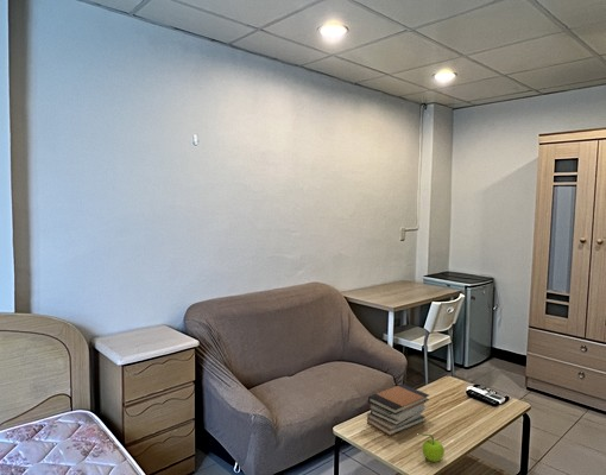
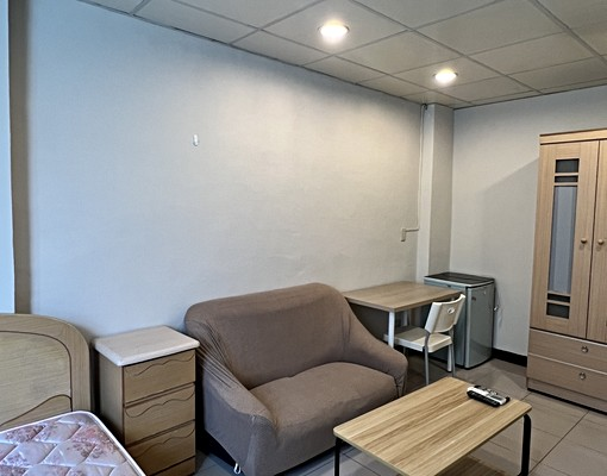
- fruit (429, 445)
- book stack (397, 408)
